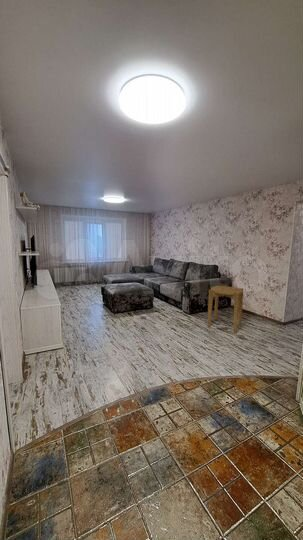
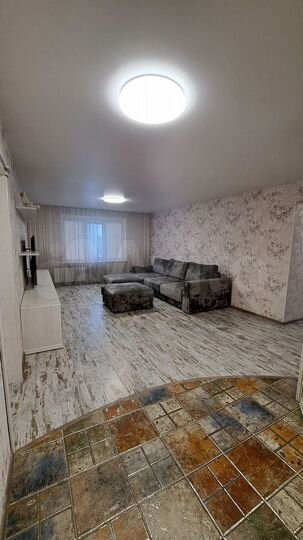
- side table (217, 307)
